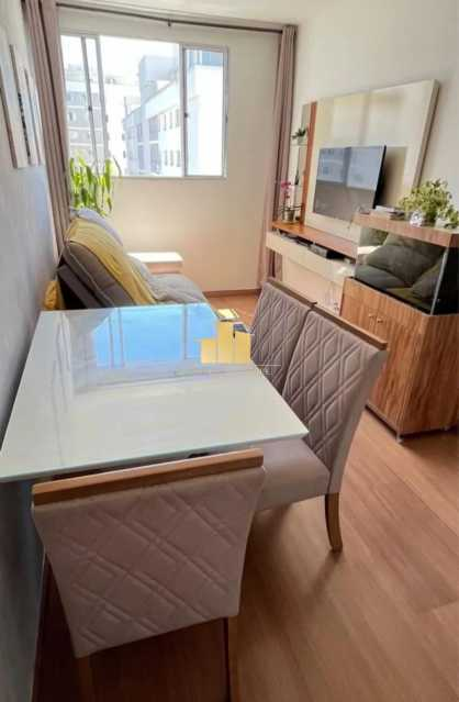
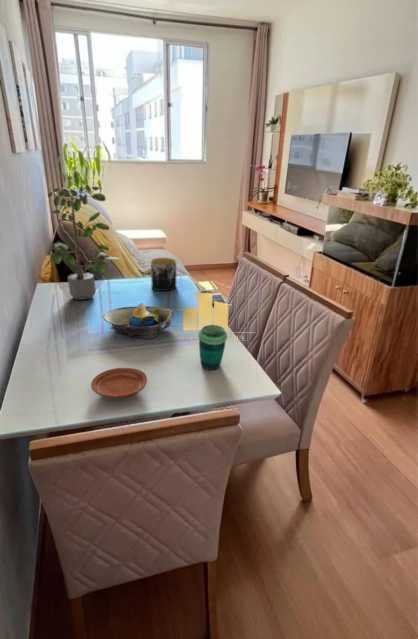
+ cup (212, 348)
+ mug (164, 275)
+ potted plant (86, 236)
+ plate (120, 385)
+ decorative bowl (148, 314)
